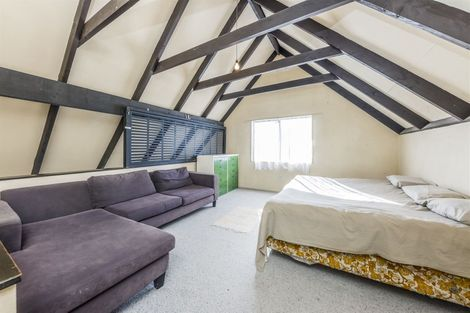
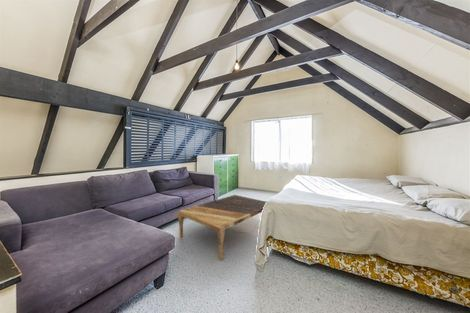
+ coffee table (229, 219)
